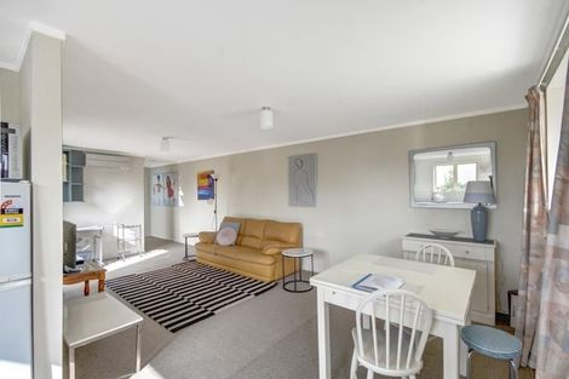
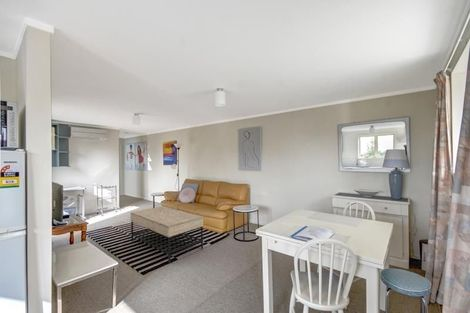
+ coffee table (165, 229)
